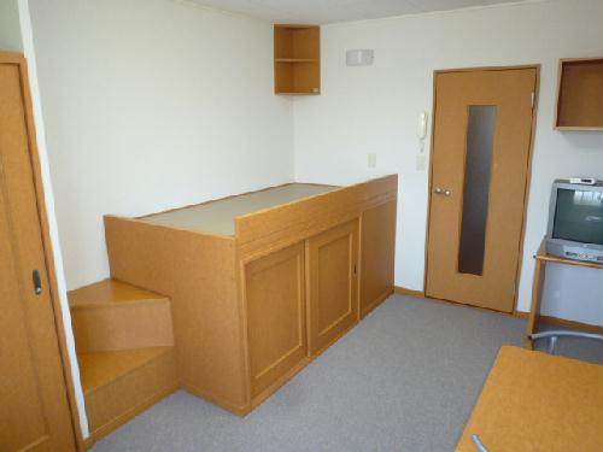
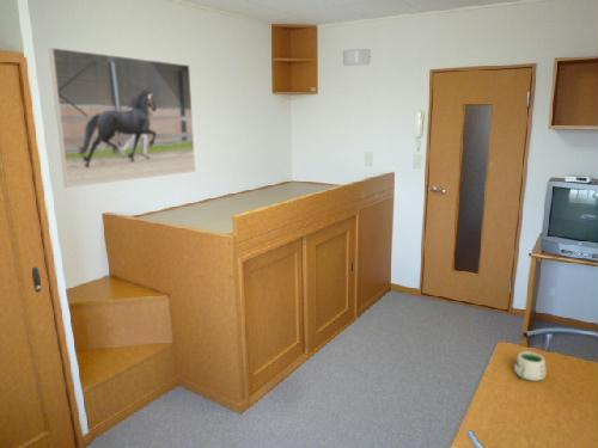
+ mug (529, 367)
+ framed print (133, 119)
